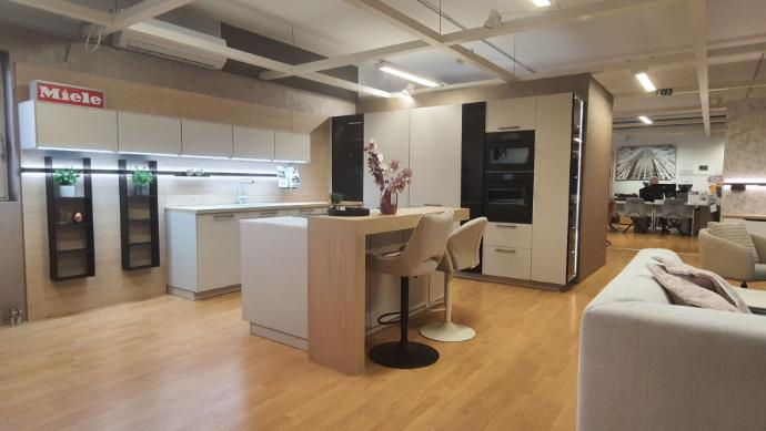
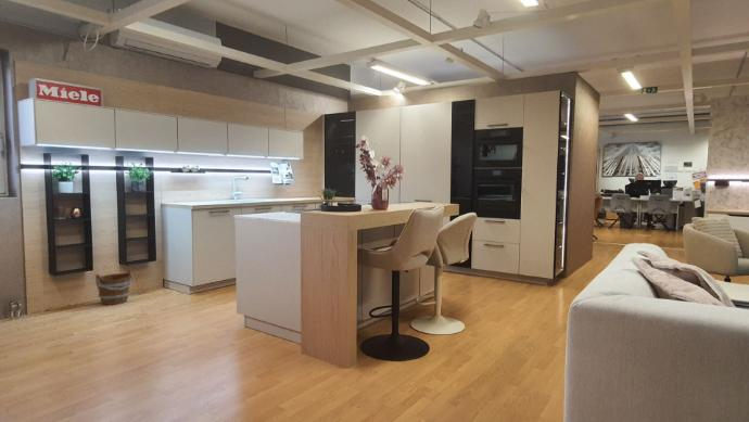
+ bucket (114, 286)
